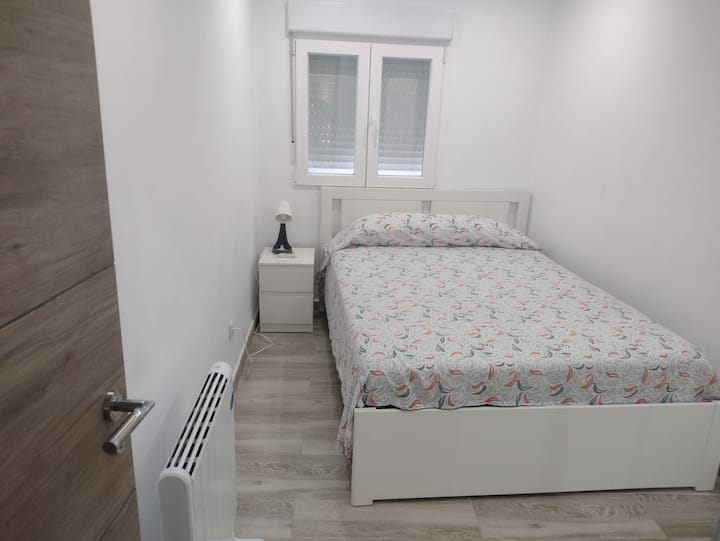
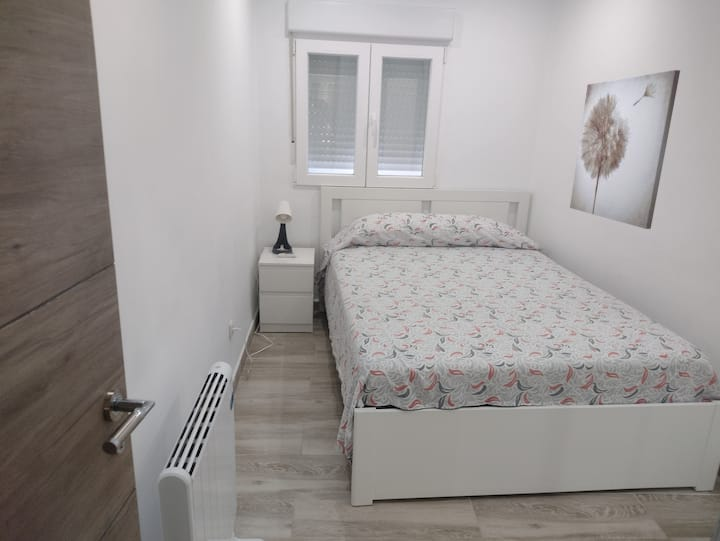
+ wall art (616, 150)
